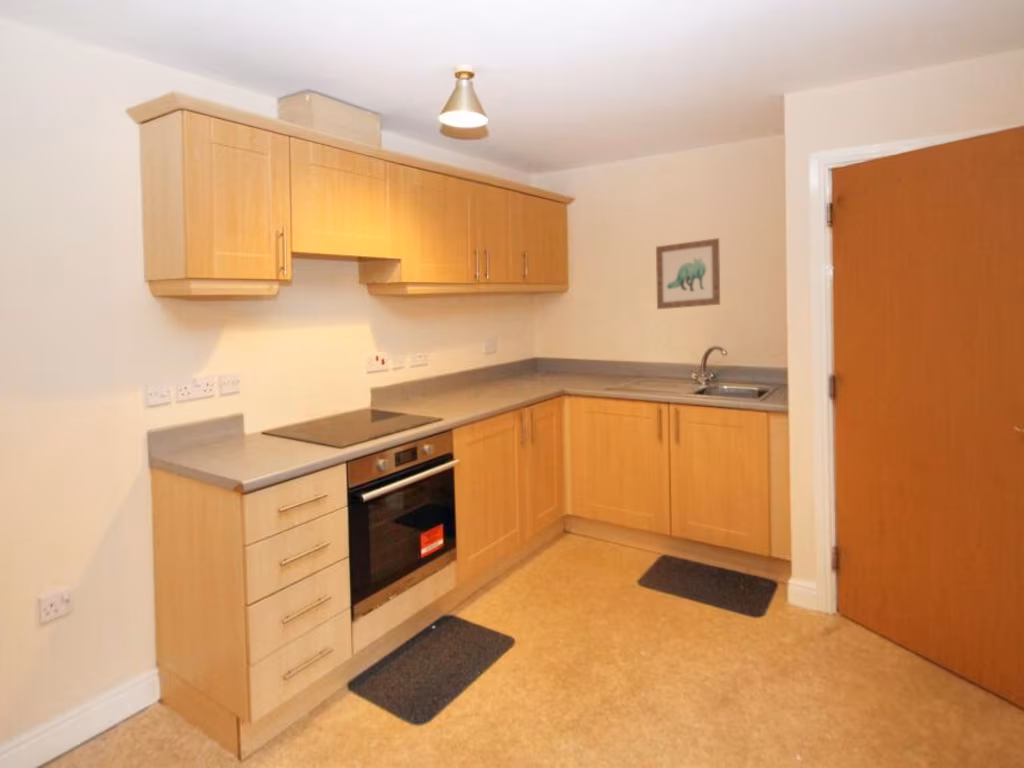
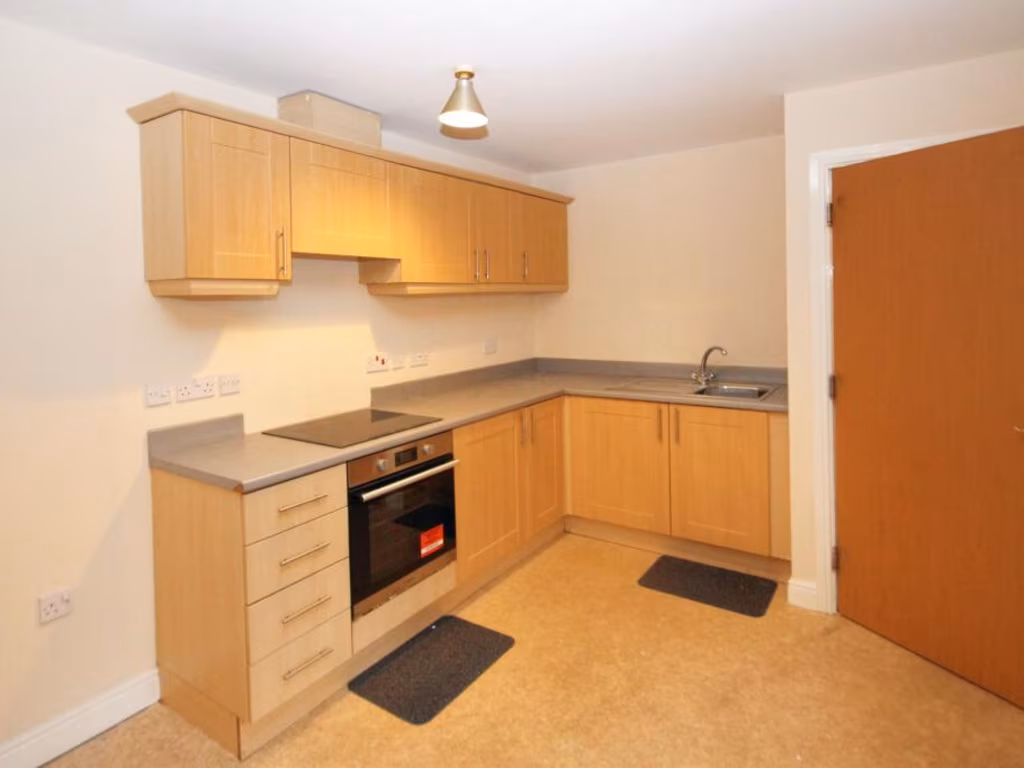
- wall art (687, 274)
